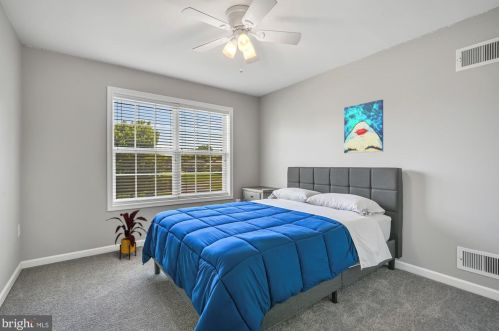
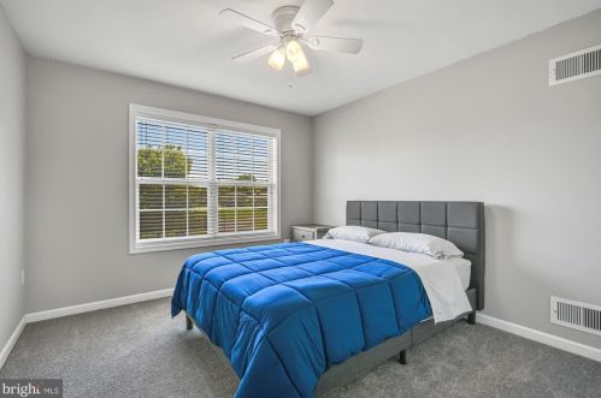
- wall art (362, 128)
- house plant (126, 234)
